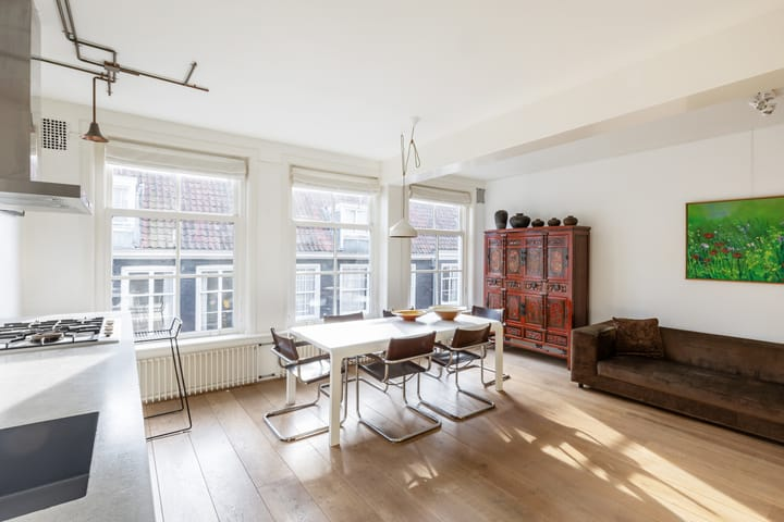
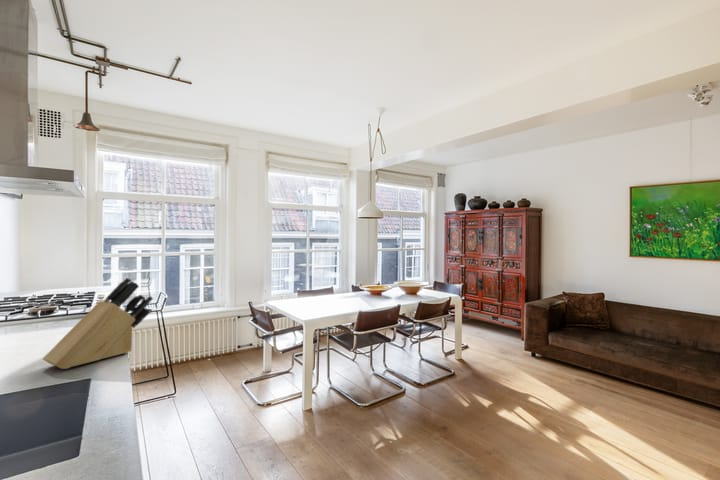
+ knife block (103, 318)
